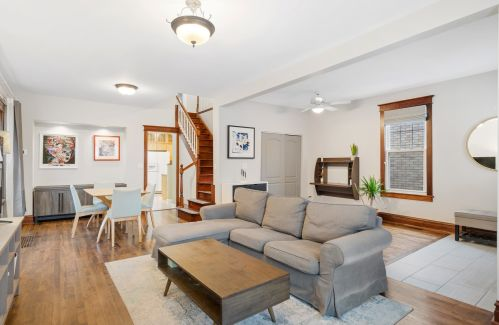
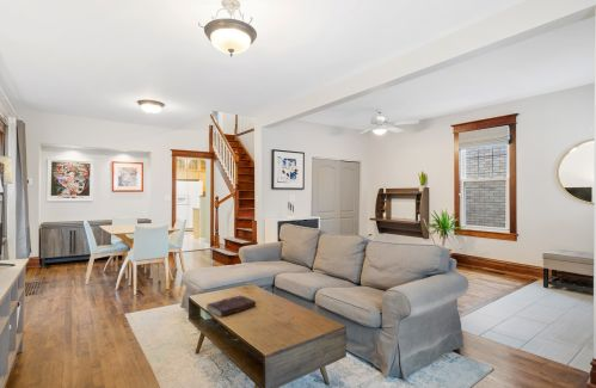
+ book (231, 304)
